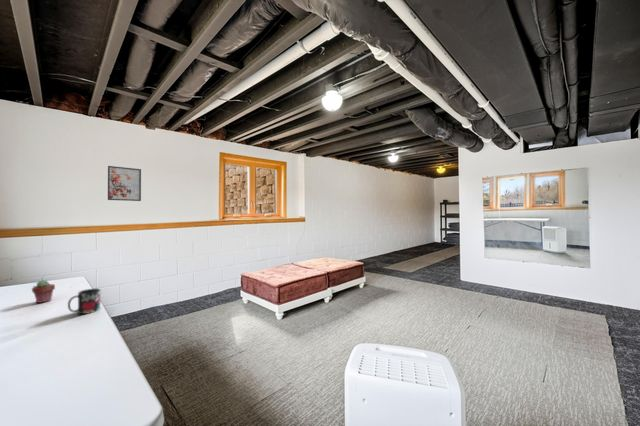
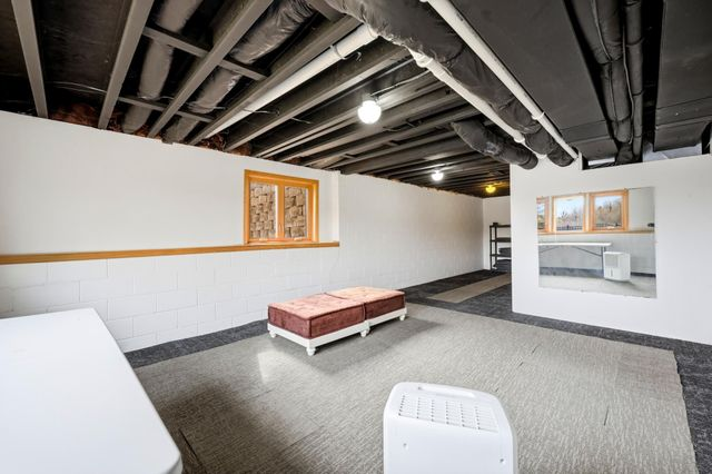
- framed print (124, 184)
- mug (84, 301)
- potted succulent (43, 290)
